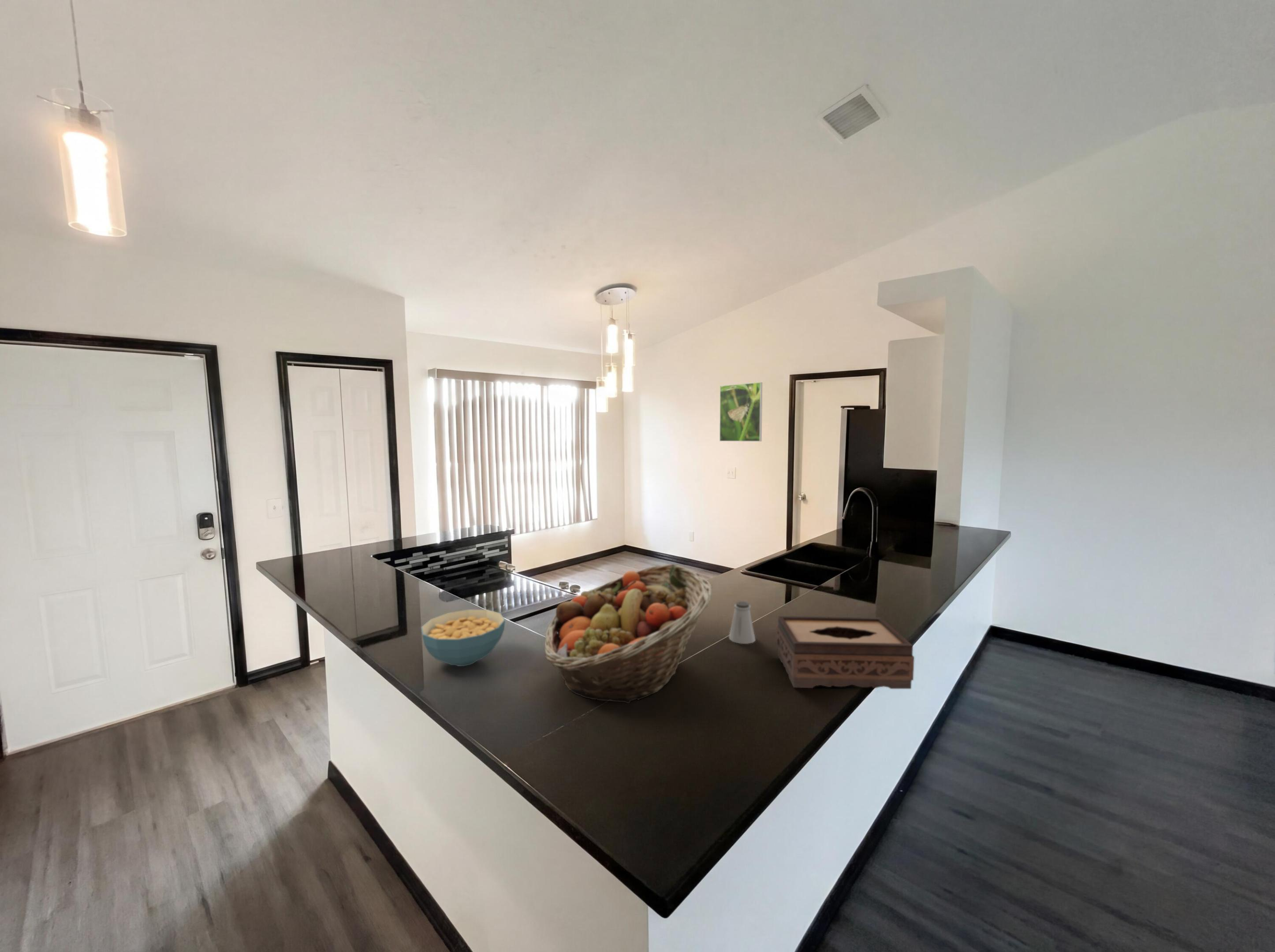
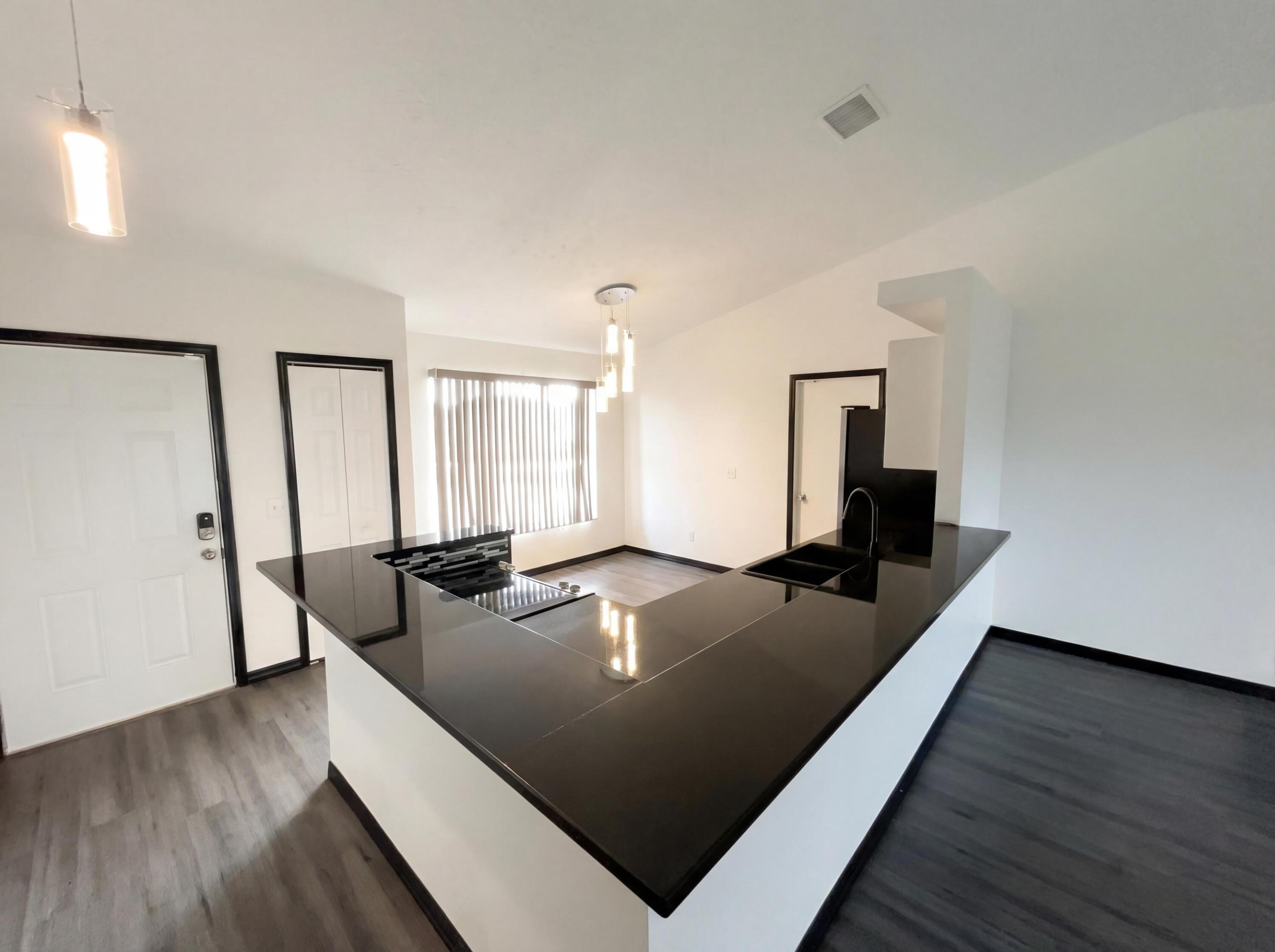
- tissue box (839, 651)
- fruit basket (627, 623)
- cereal bowl (464, 642)
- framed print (740, 413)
- saltshaker (742, 621)
